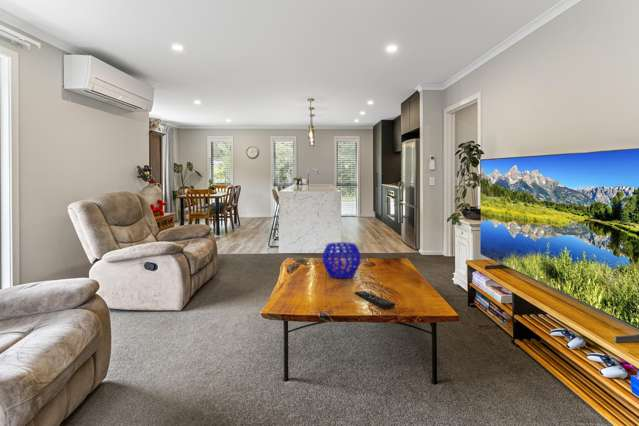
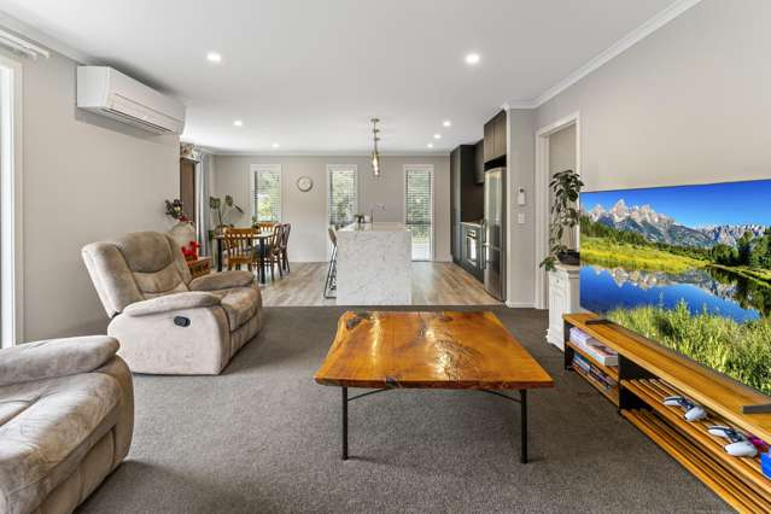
- decorative bowl (341, 260)
- remote control (373, 298)
